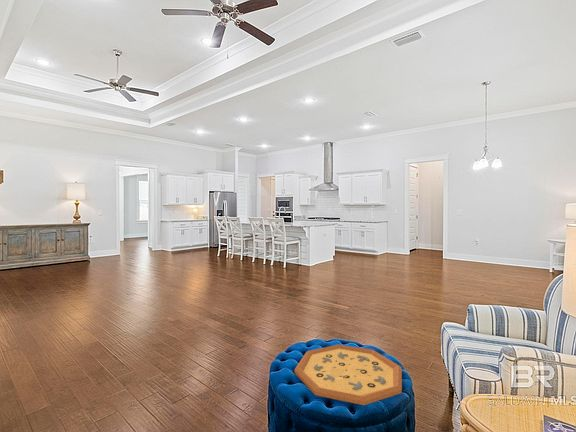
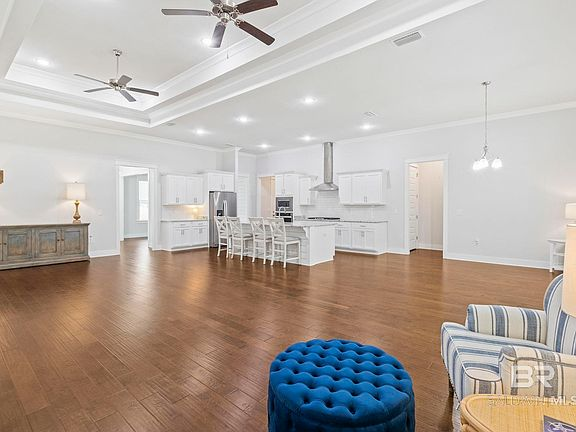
- decorative tray (348, 369)
